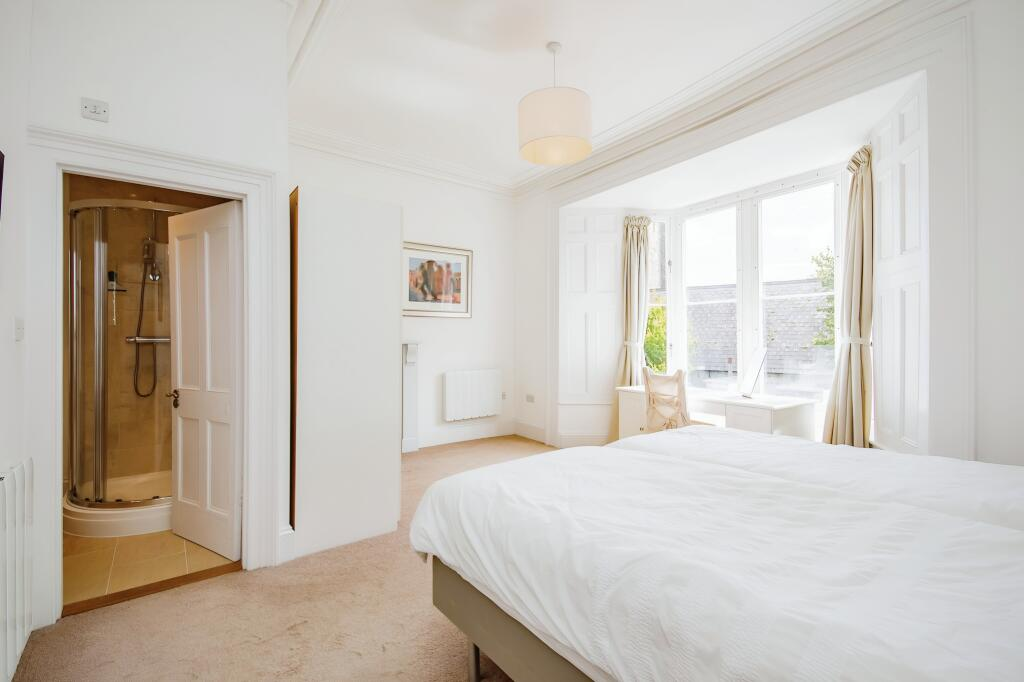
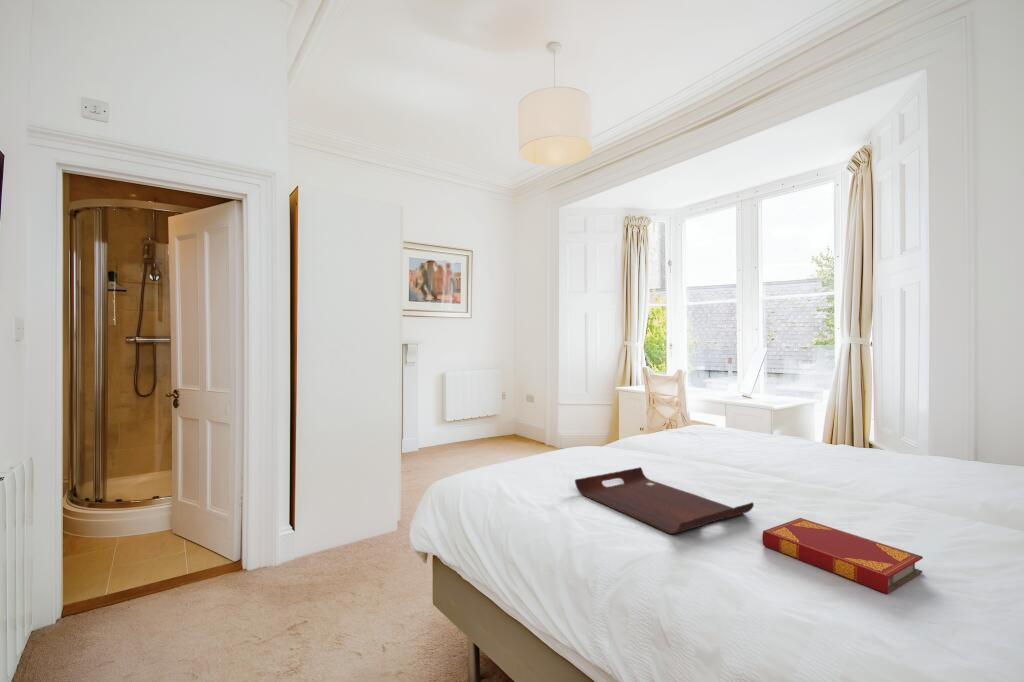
+ serving tray (657, 496)
+ hardback book (837, 550)
